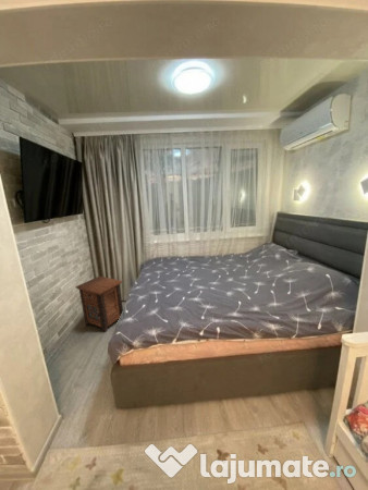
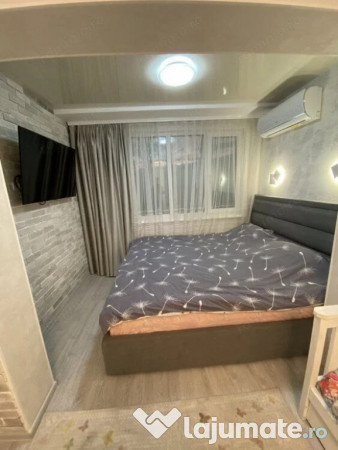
- nightstand (102, 303)
